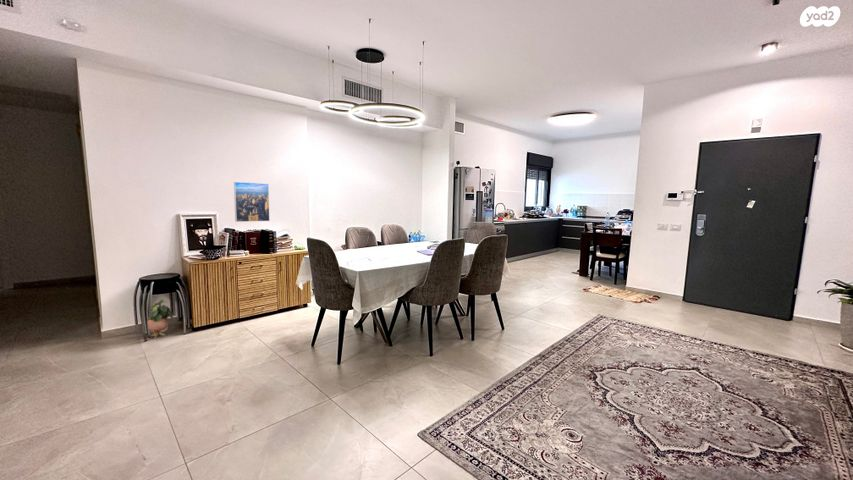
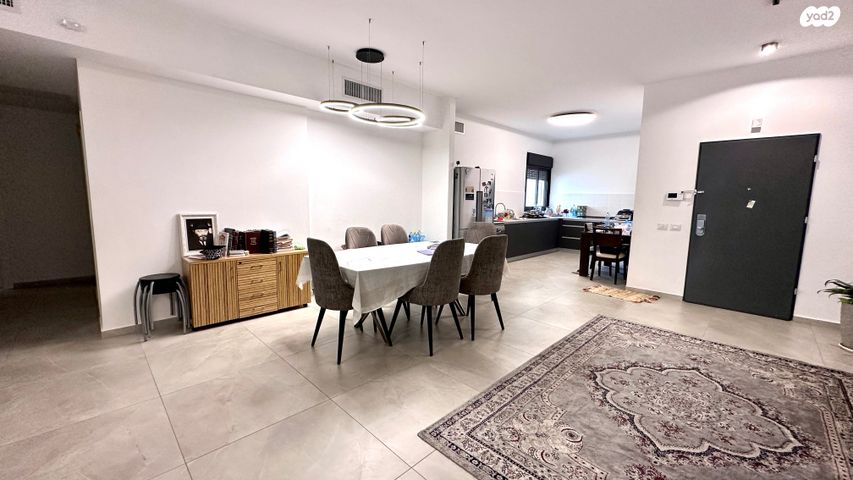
- potted plant (160, 317)
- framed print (252, 202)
